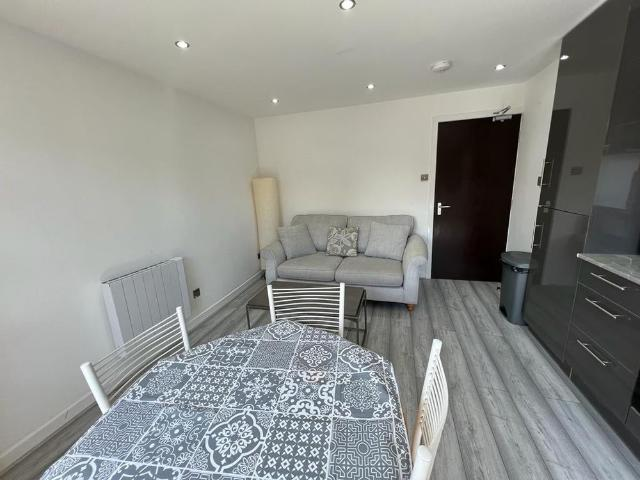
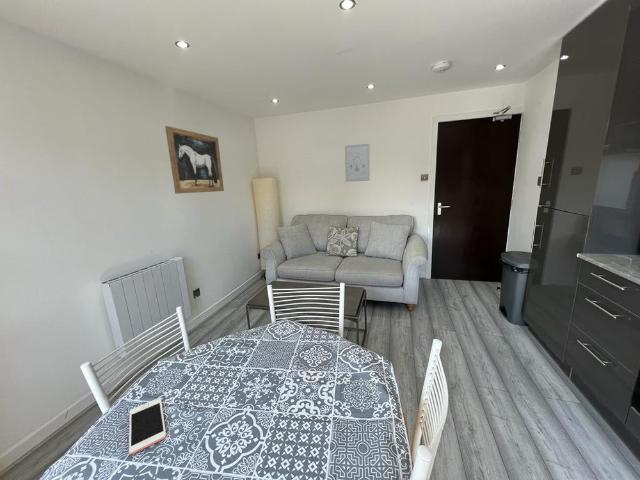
+ wall art (198, 163)
+ cell phone (146, 422)
+ wall art (357, 163)
